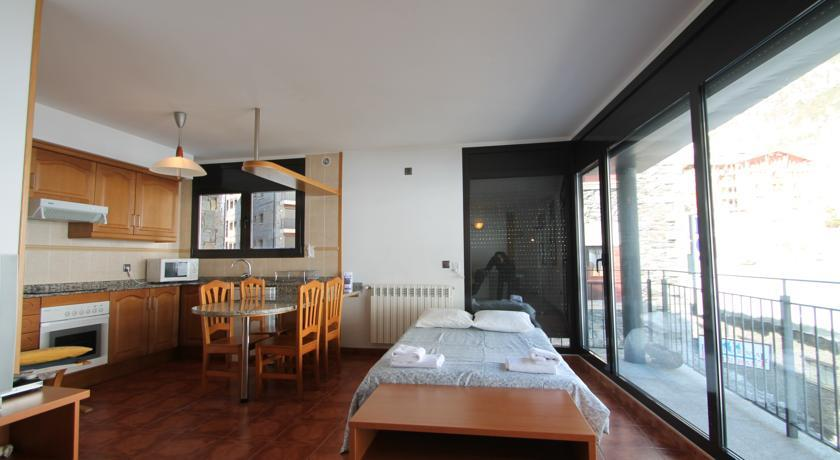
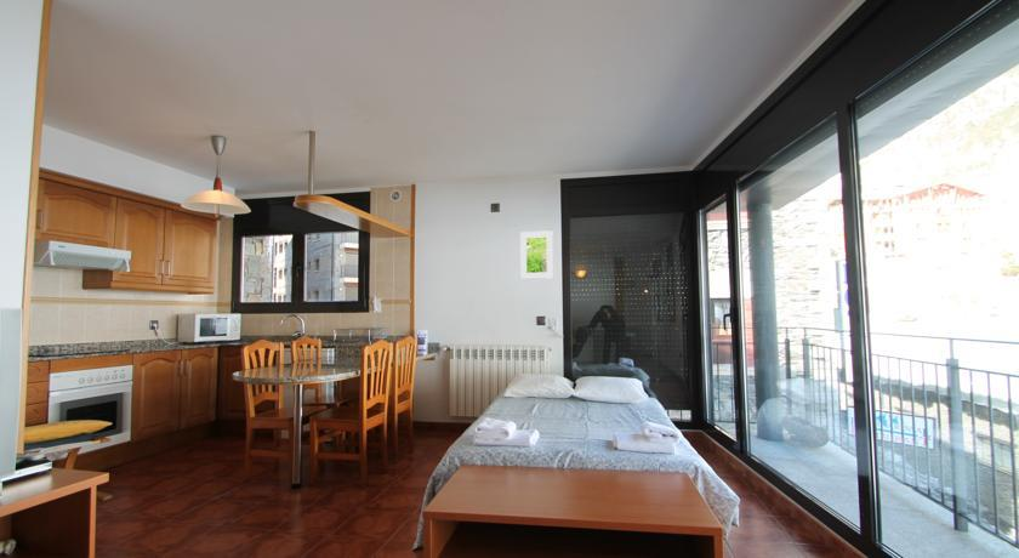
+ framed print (536, 255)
